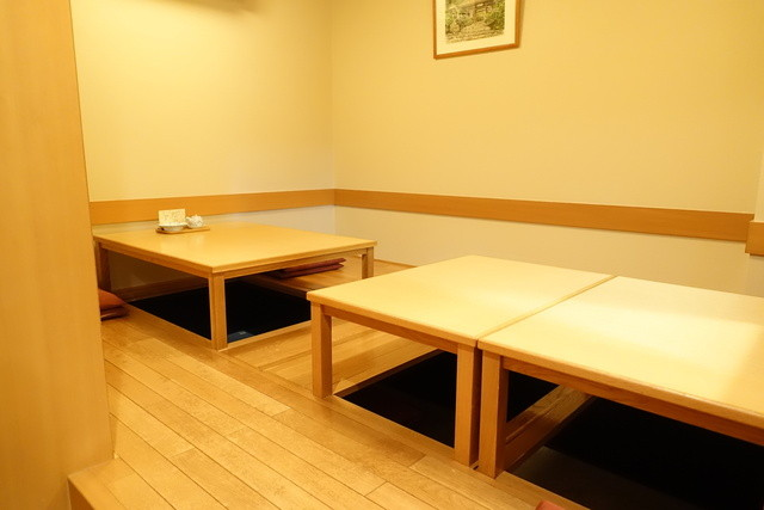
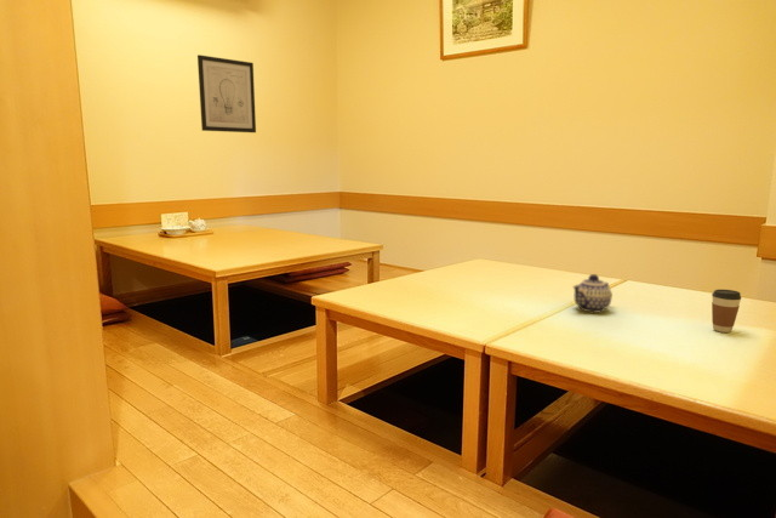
+ wall art (228, 96)
+ teapot (592, 291)
+ coffee cup (724, 311)
